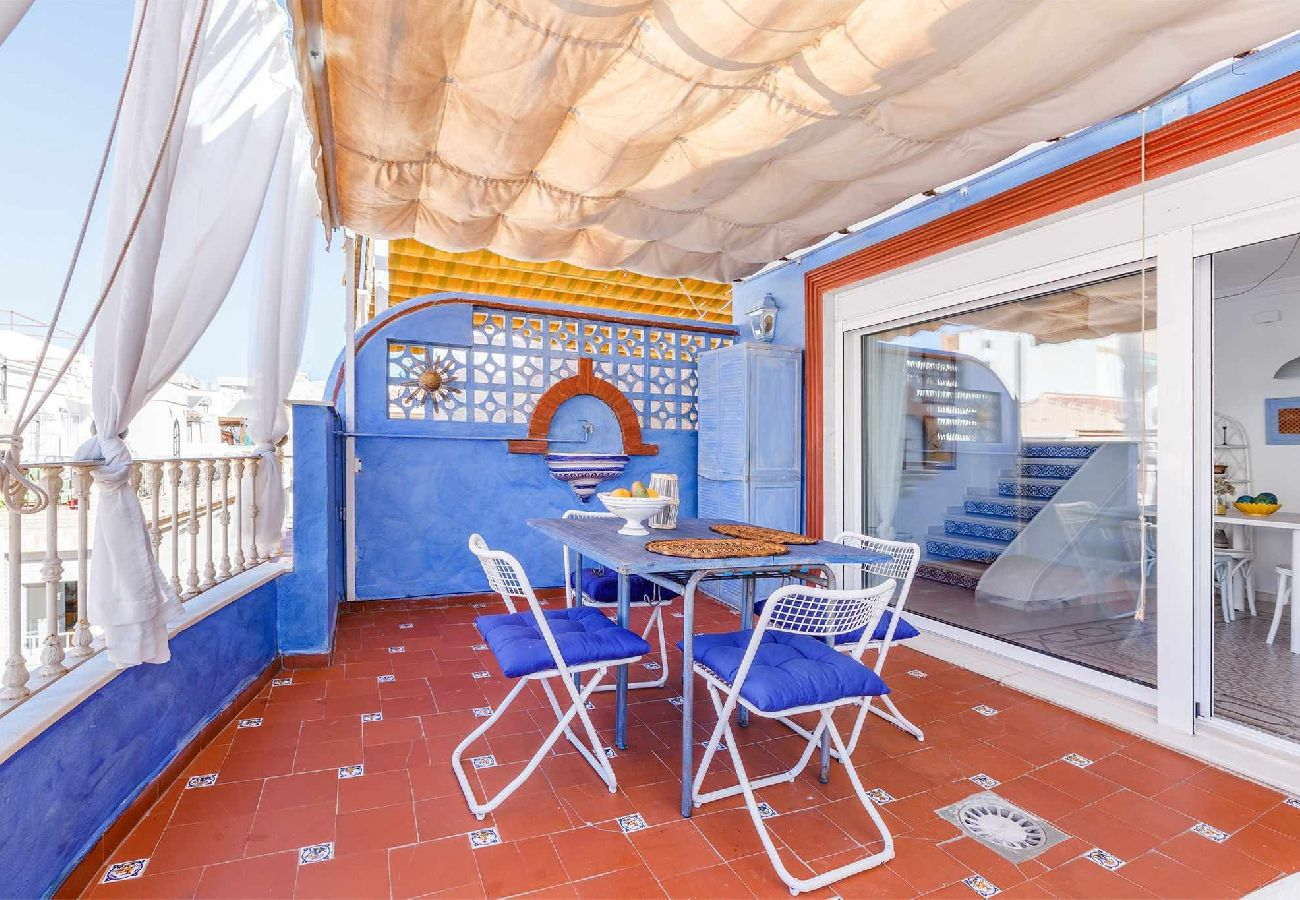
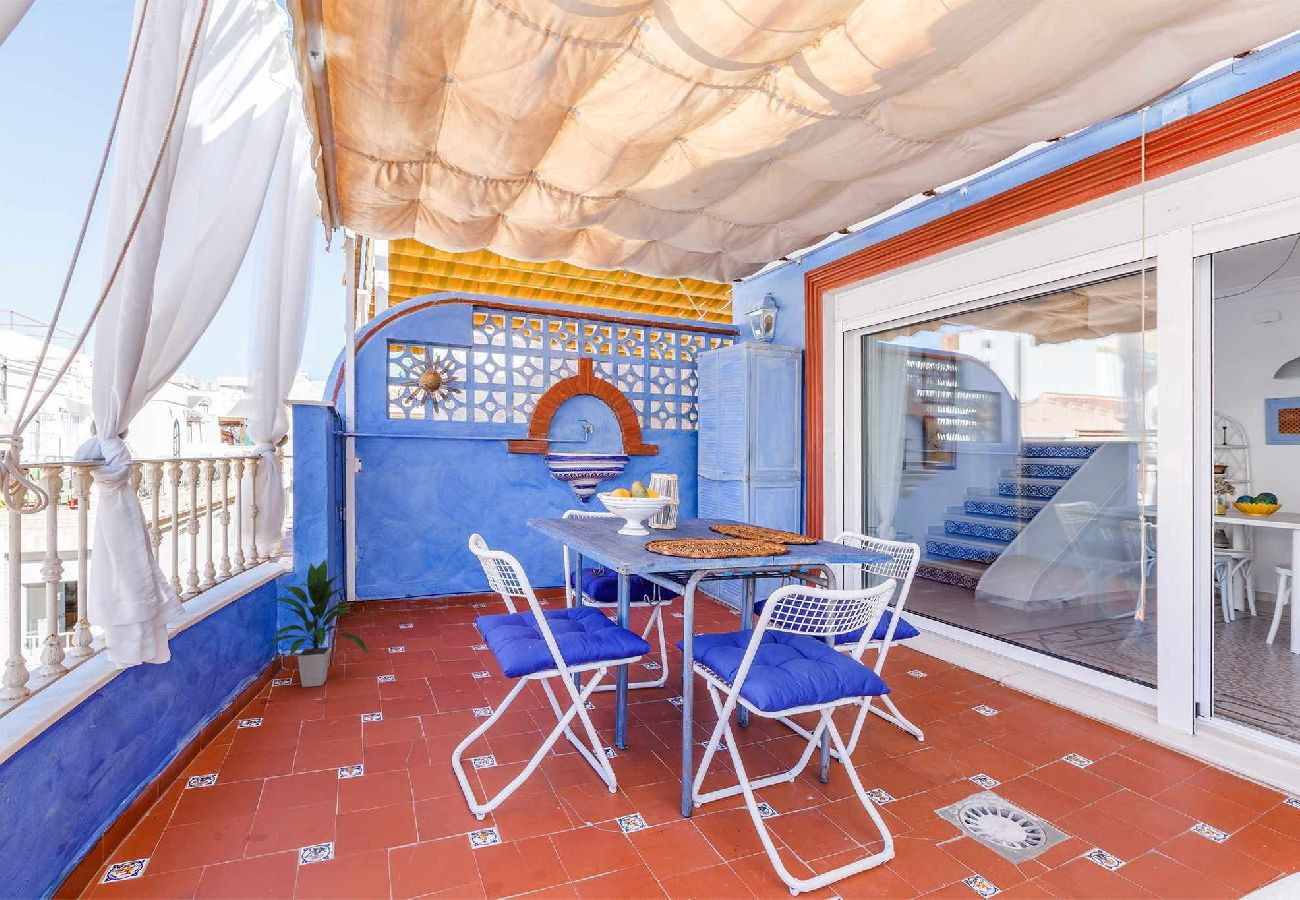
+ indoor plant (317, 623)
